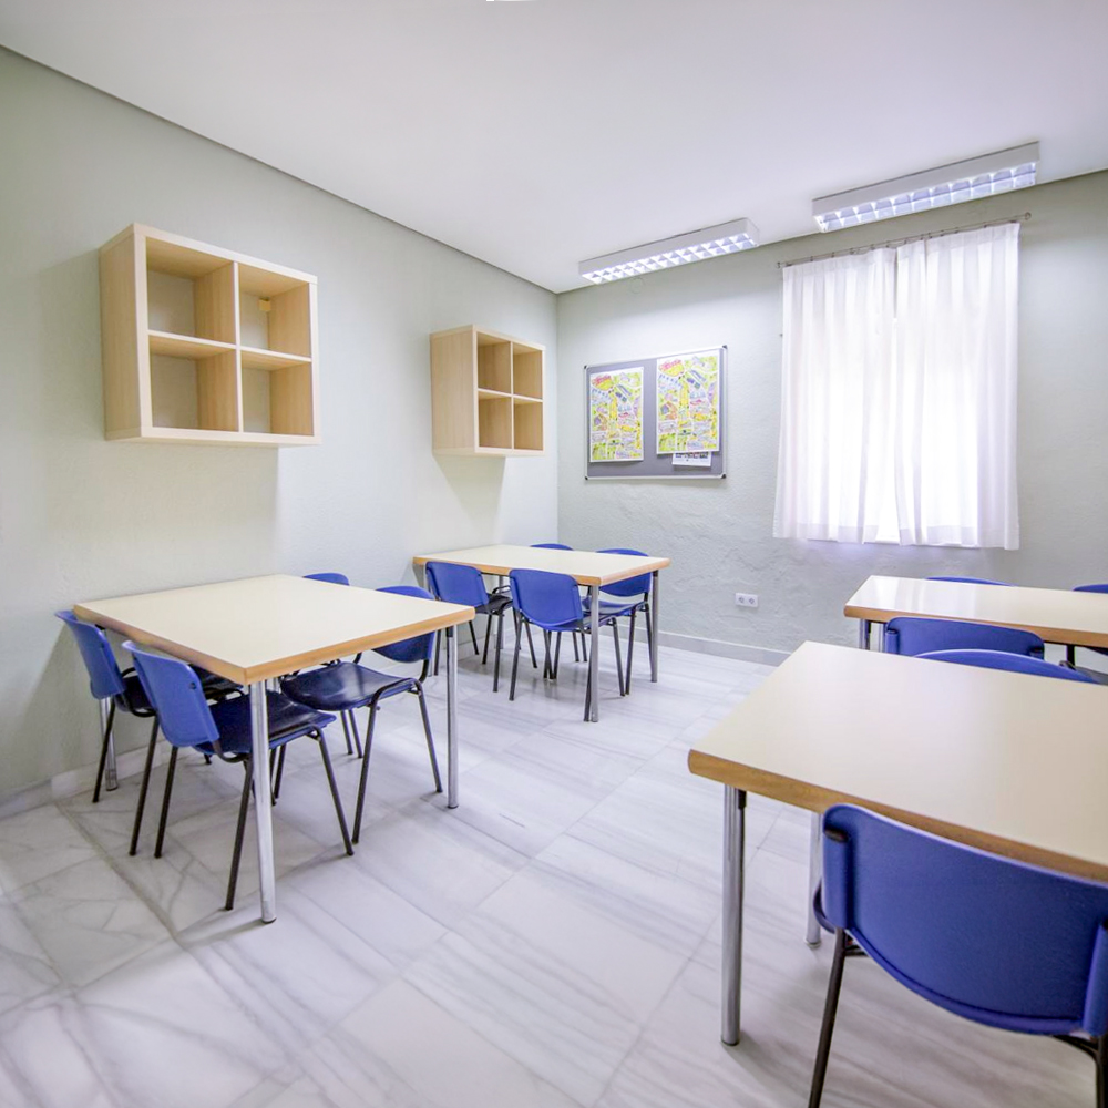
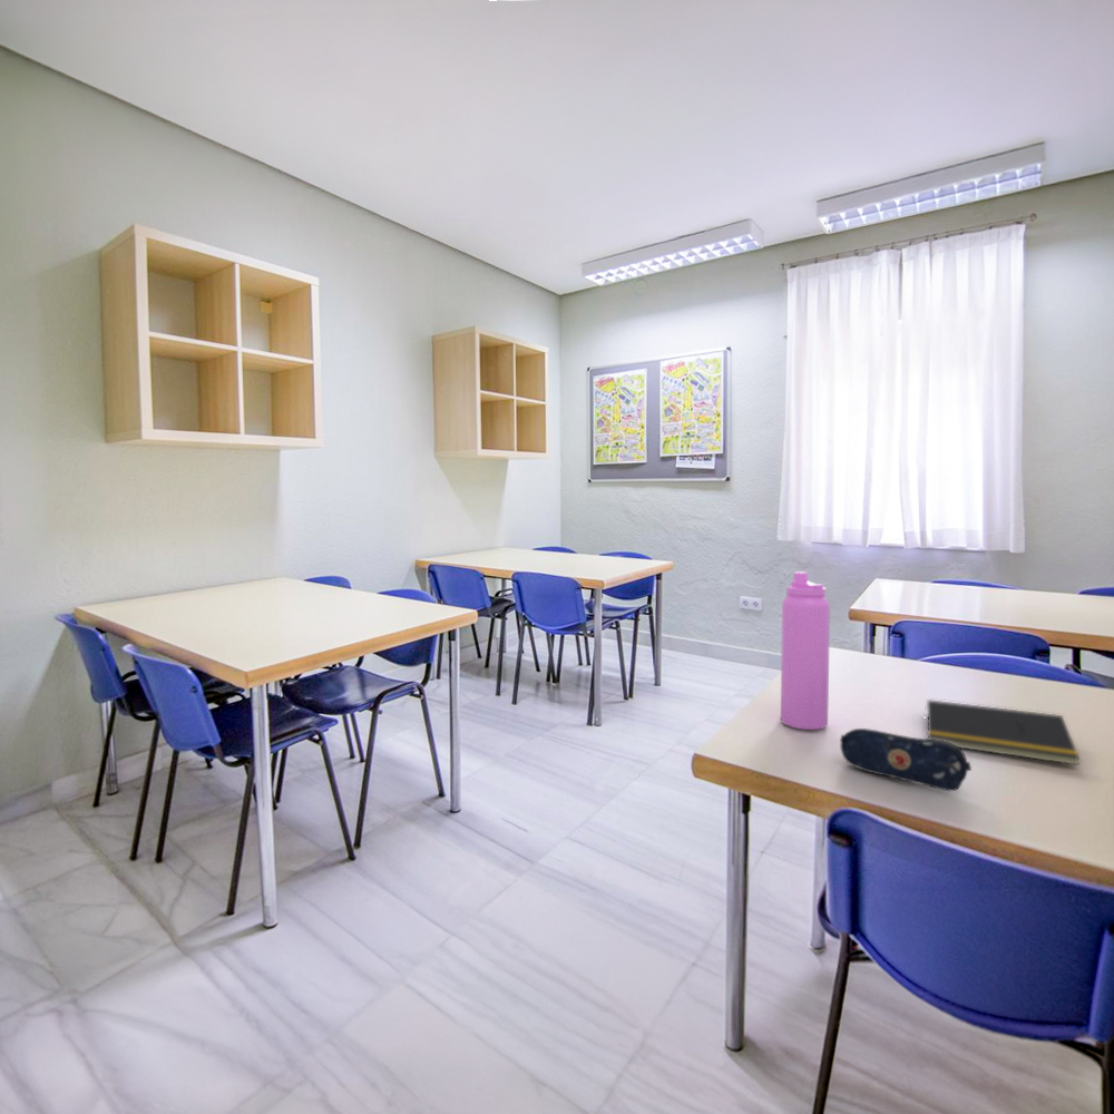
+ pencil case (901, 756)
+ notepad (995, 729)
+ water bottle (804, 648)
